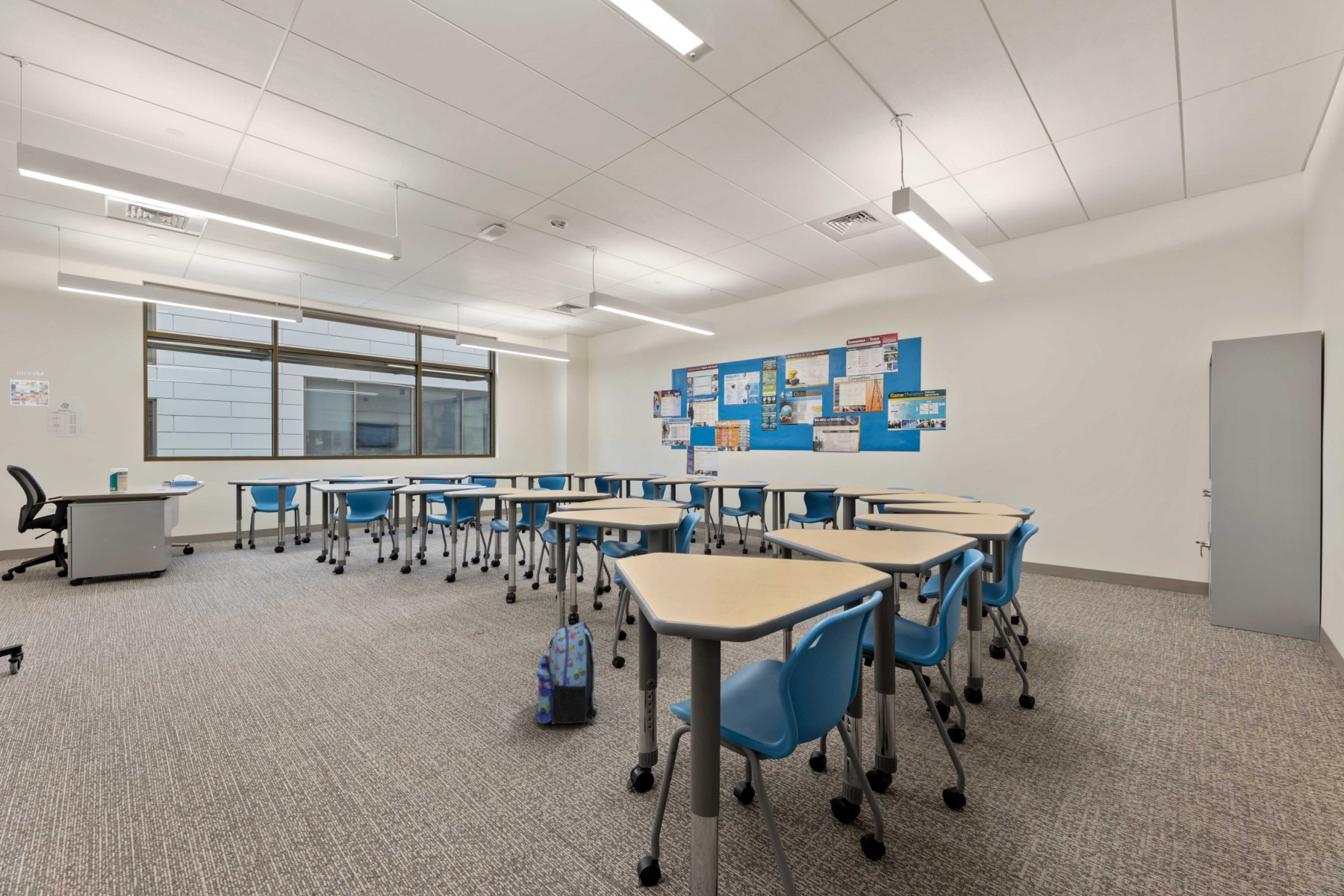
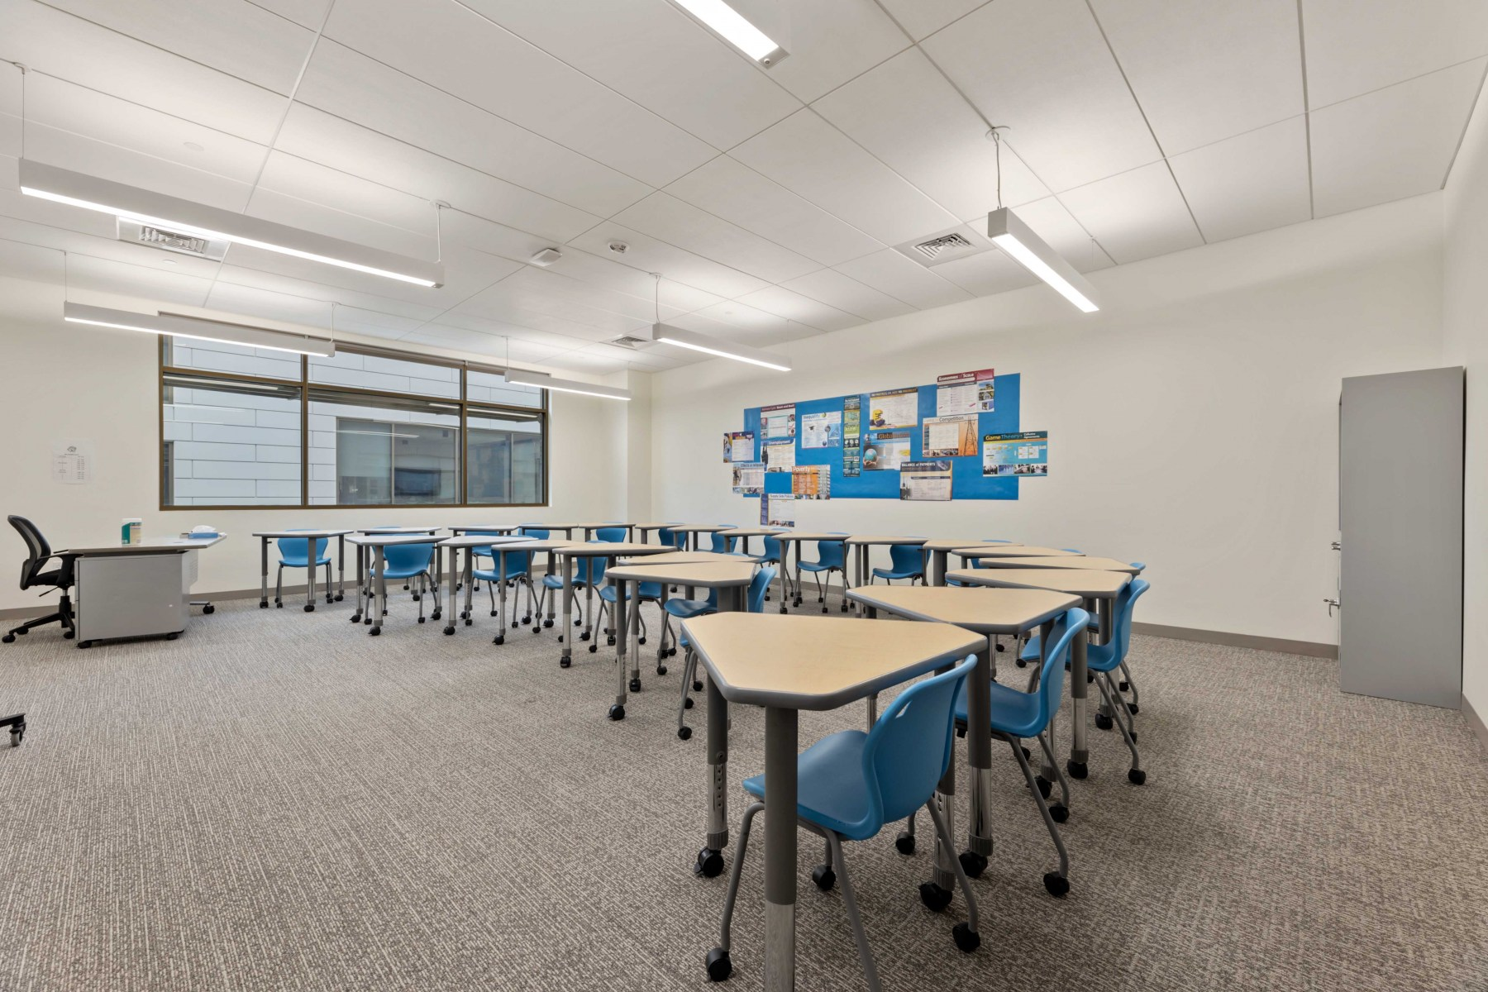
- calendar (30, 388)
- backpack (567, 668)
